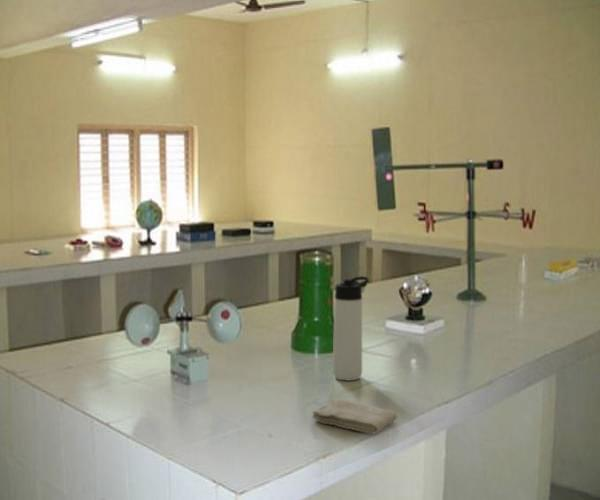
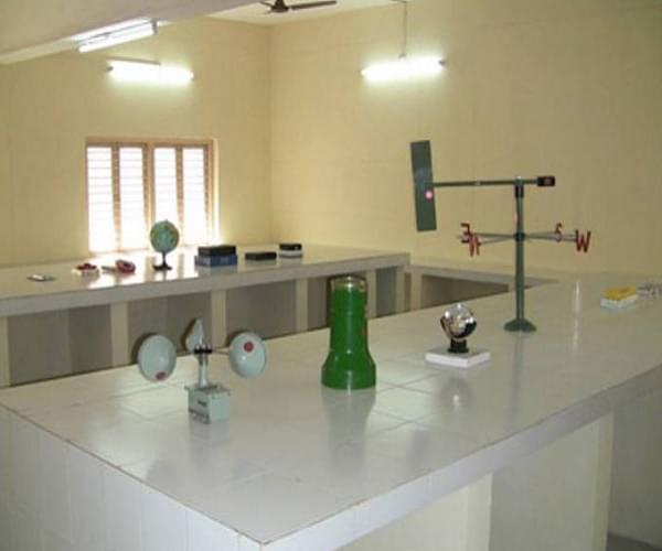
- thermos bottle (352, 327)
- washcloth (354, 414)
